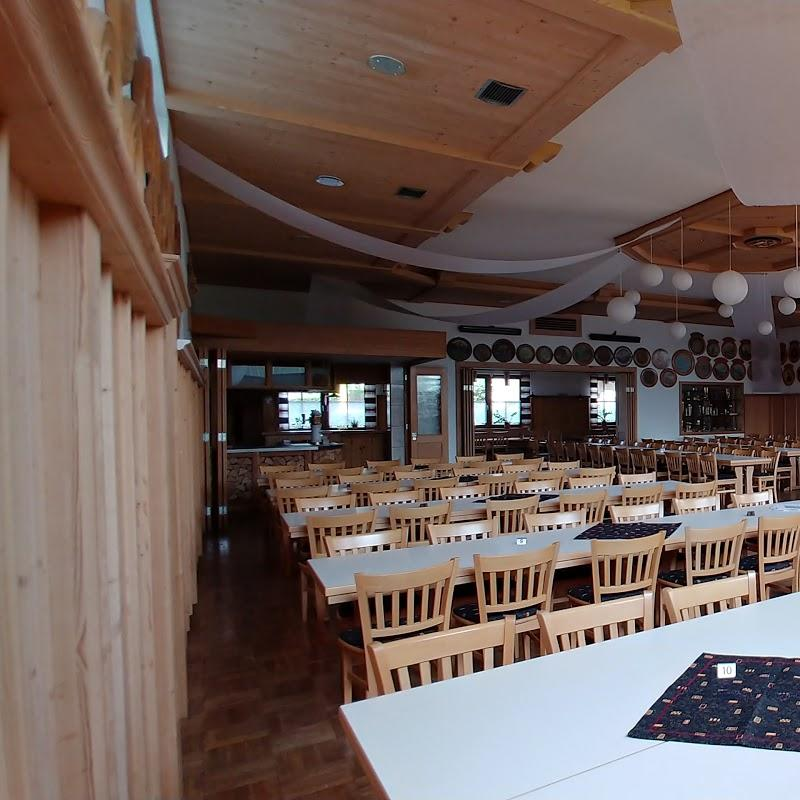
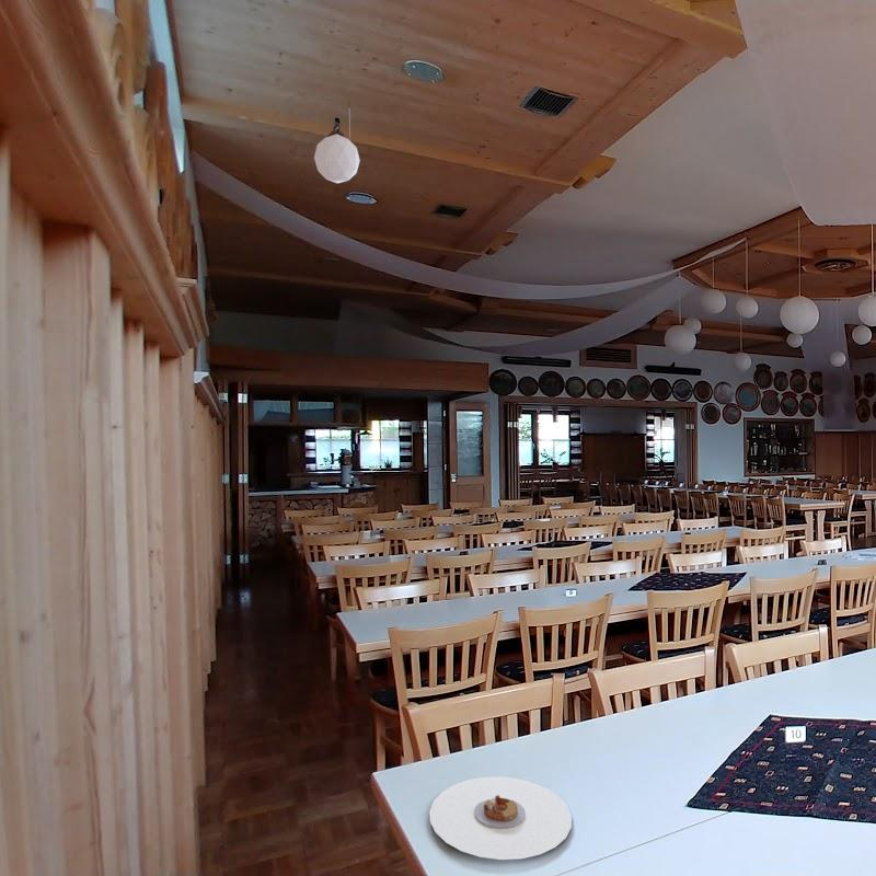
+ pendant lamp (336, 142)
+ plate (499, 808)
